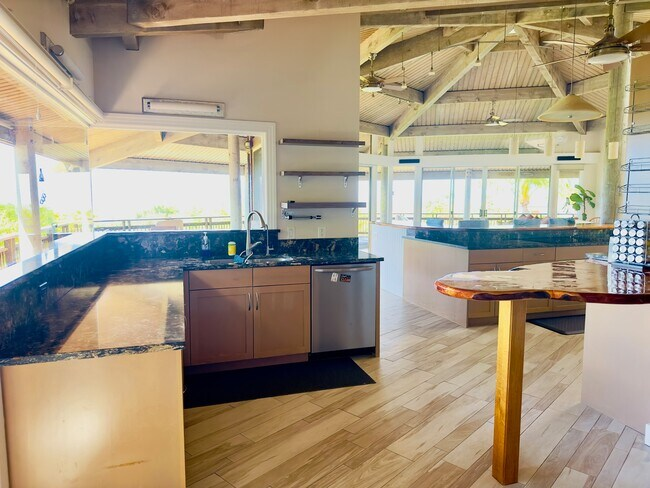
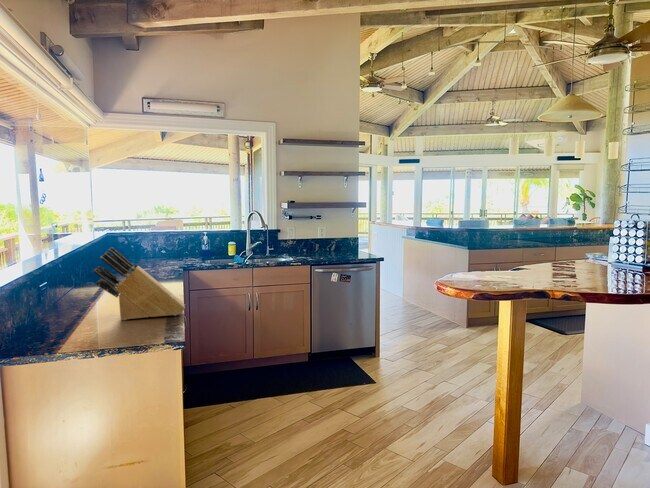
+ knife block (140, 281)
